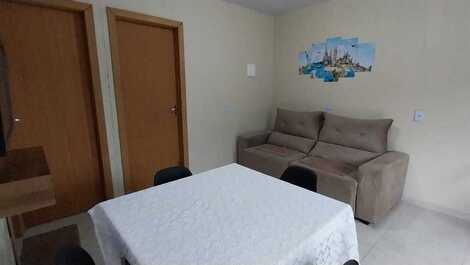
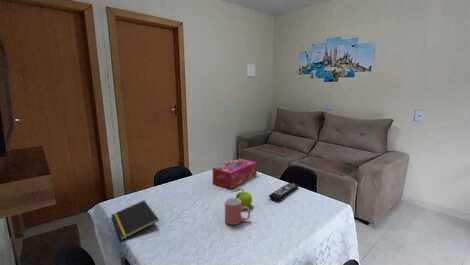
+ notepad (134, 217)
+ fruit (240, 197)
+ remote control (284, 191)
+ tissue box (235, 172)
+ mug (237, 211)
